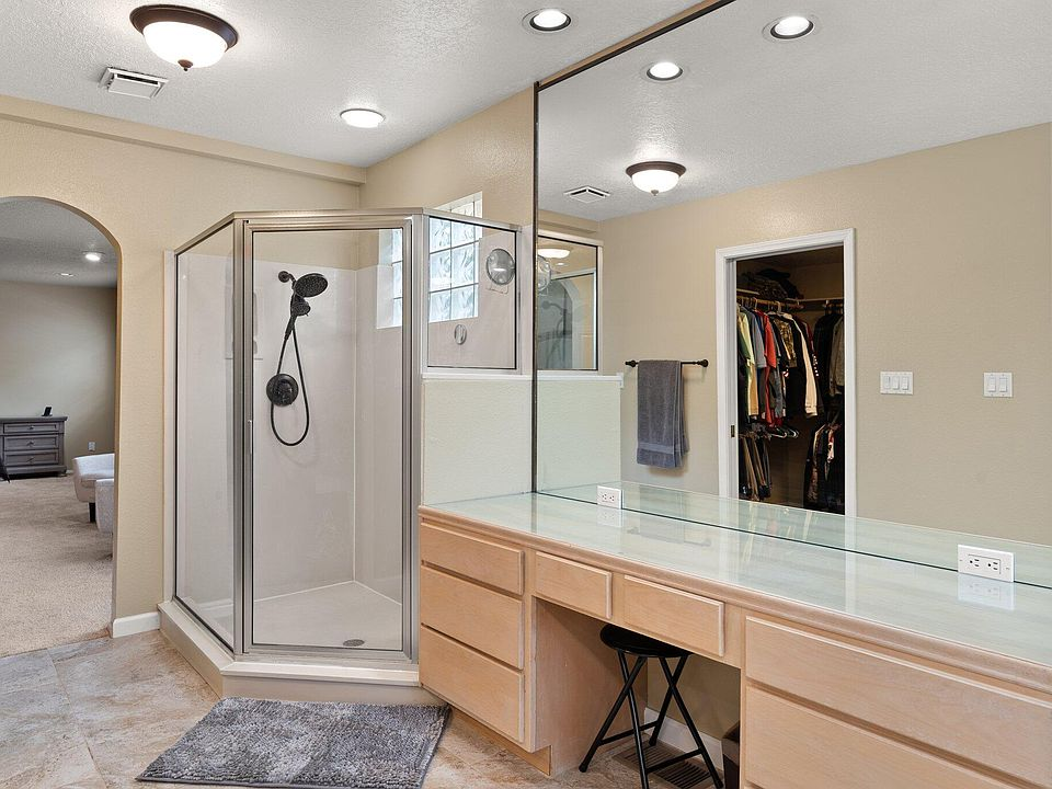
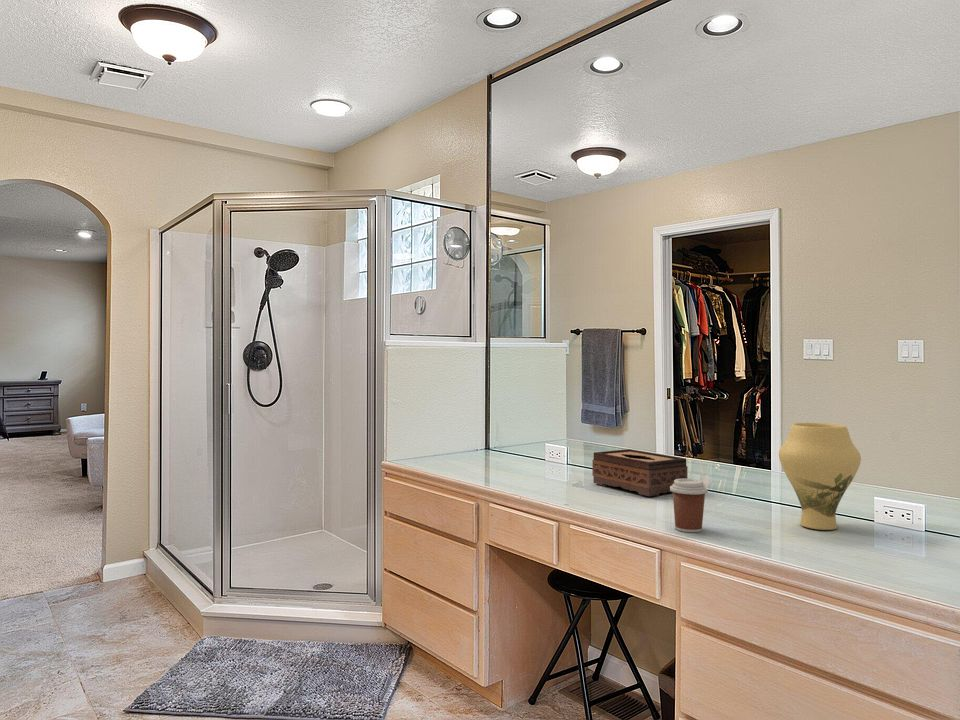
+ coffee cup (688, 505)
+ vase (818, 475)
+ tissue box (638, 471)
